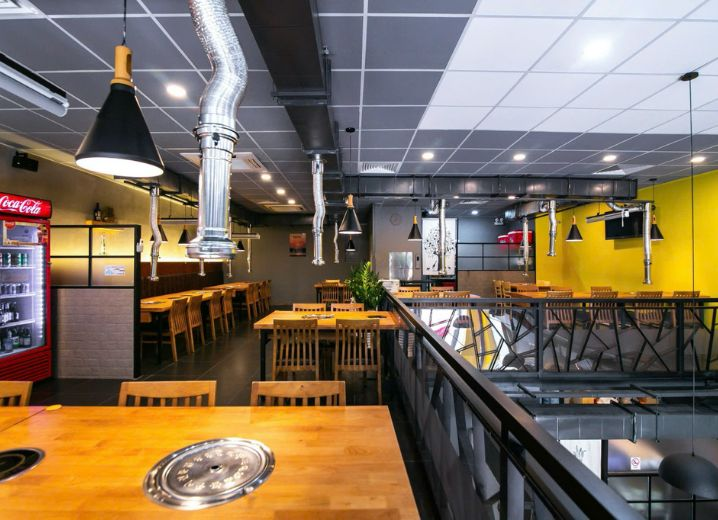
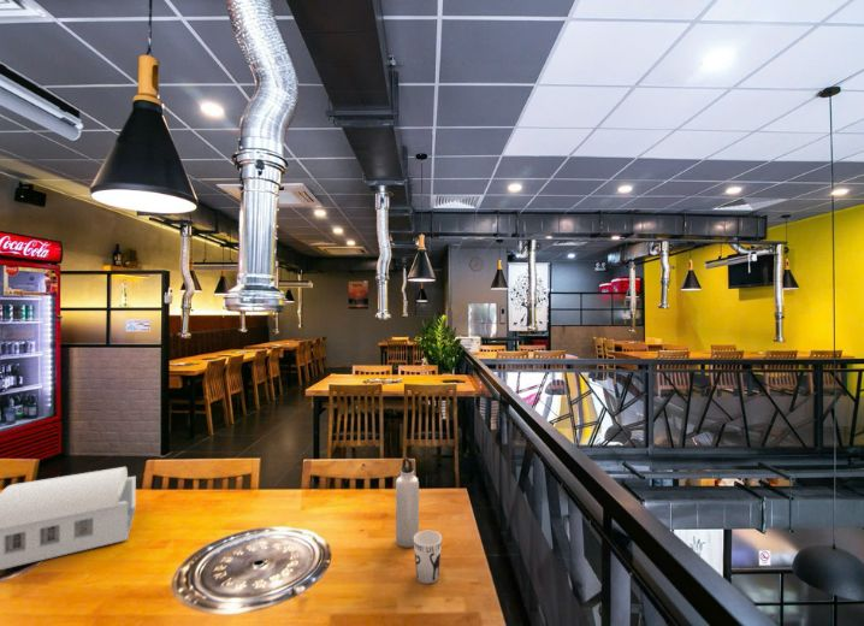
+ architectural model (70, 507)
+ cup (427, 556)
+ water bottle (407, 500)
